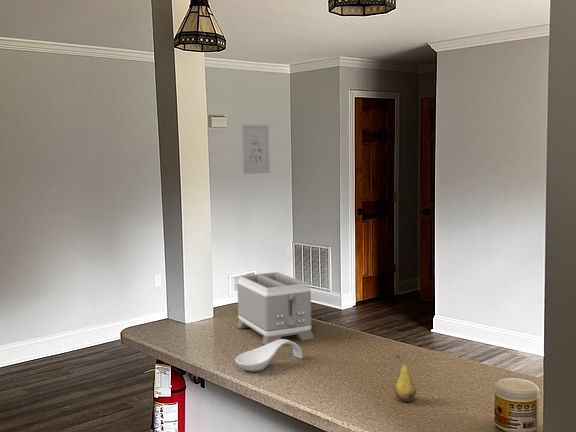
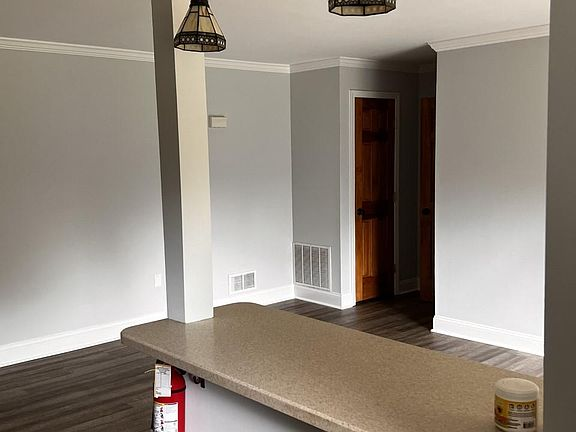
- fruit (405, 379)
- wall art (255, 149)
- spoon rest (269, 354)
- toaster (274, 306)
